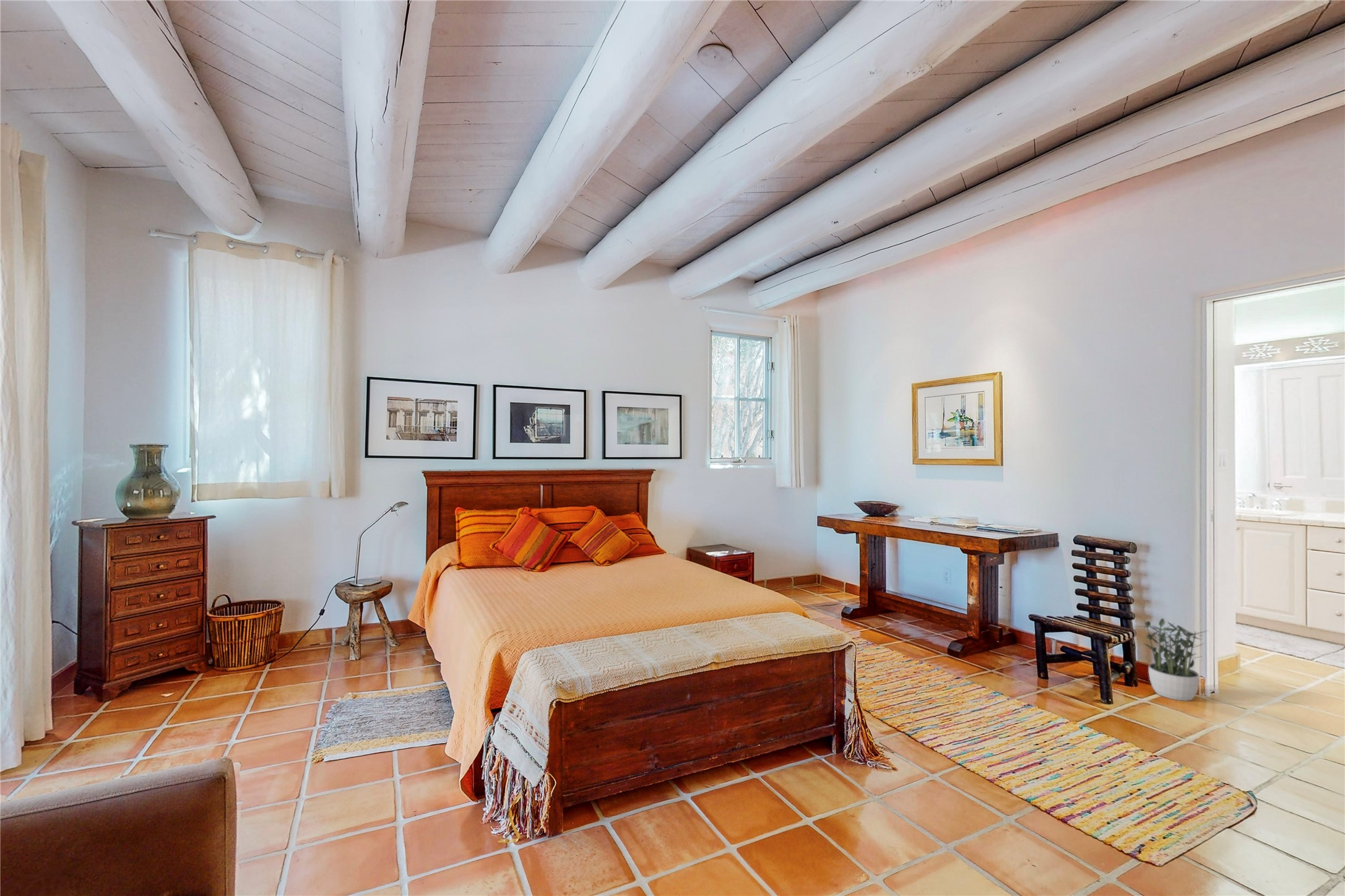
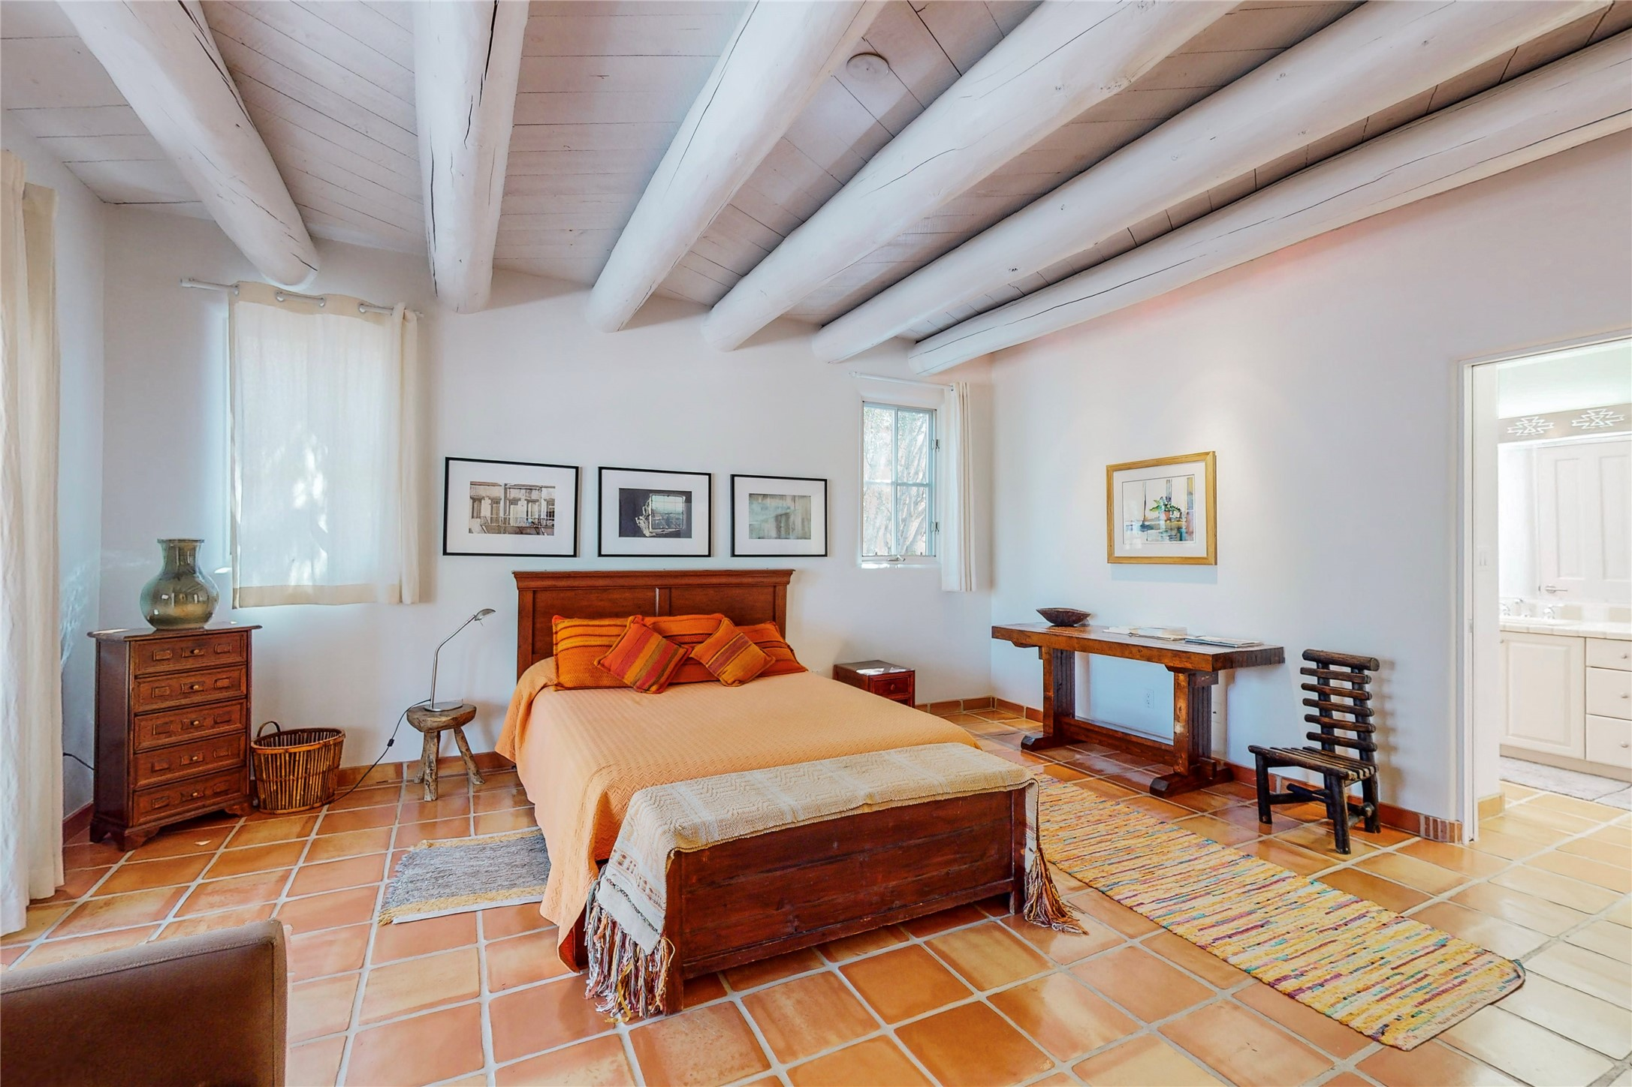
- potted plant (1170, 655)
